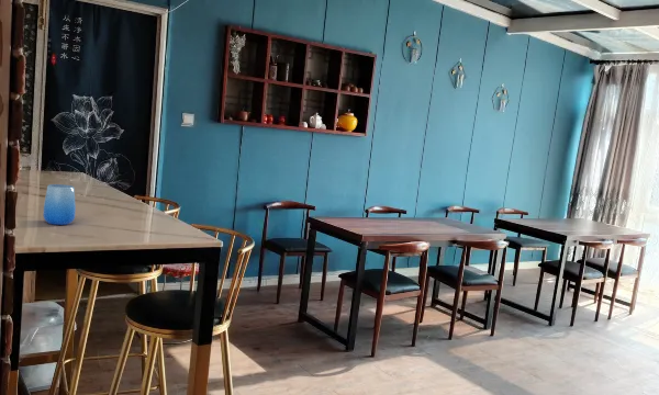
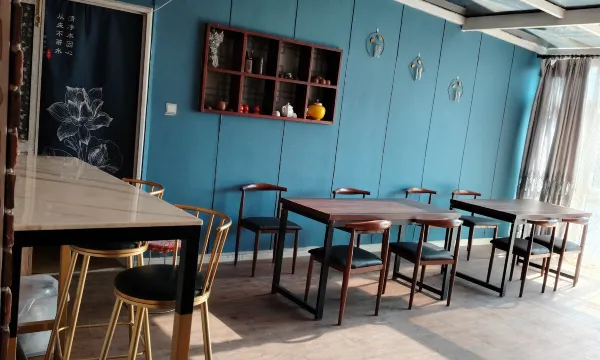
- cup (59, 204)
